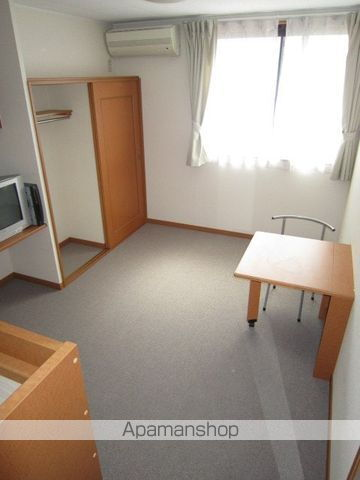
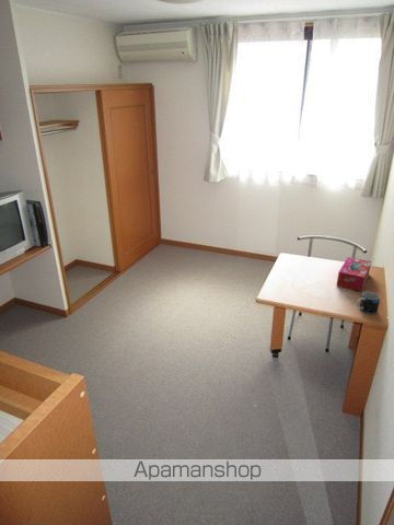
+ tissue box (354, 272)
+ mug (367, 303)
